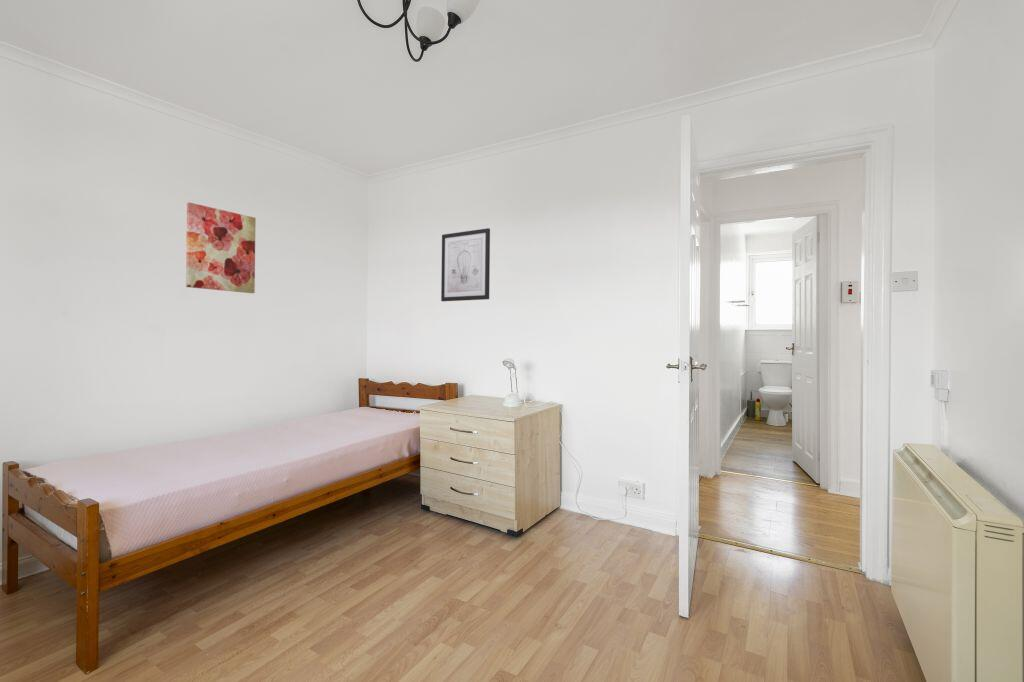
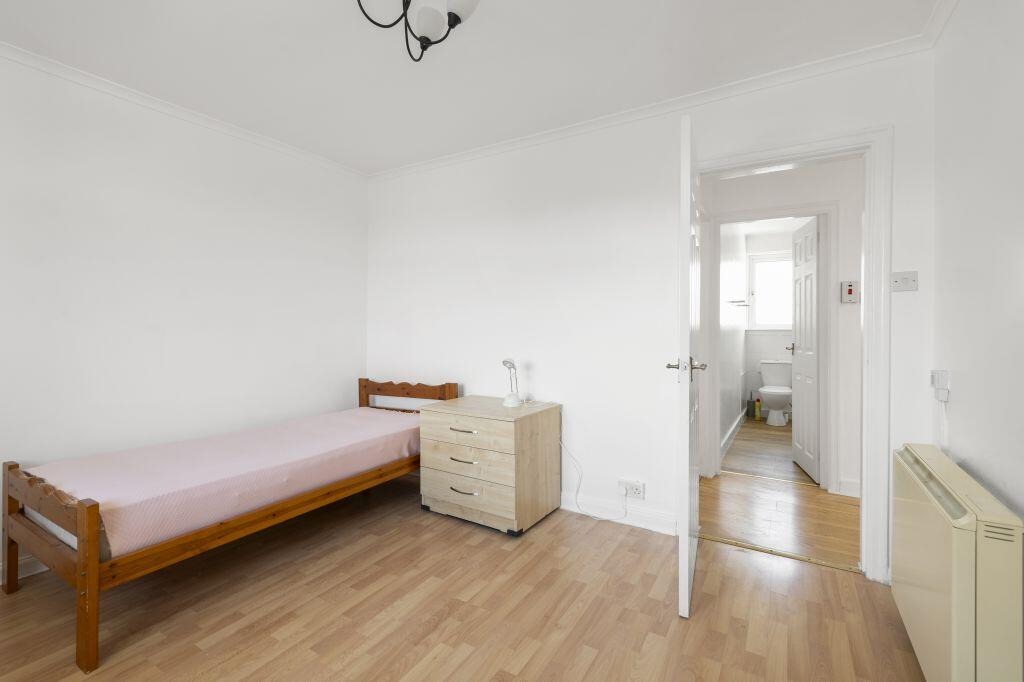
- wall art (222, 250)
- wall art (464, 266)
